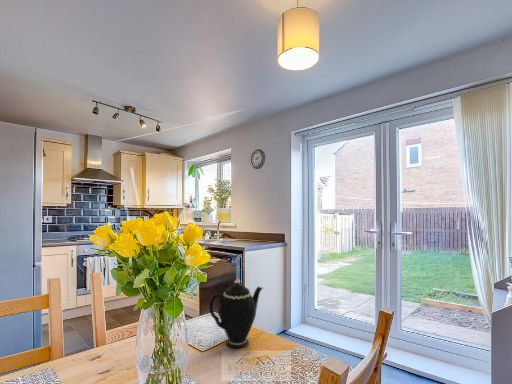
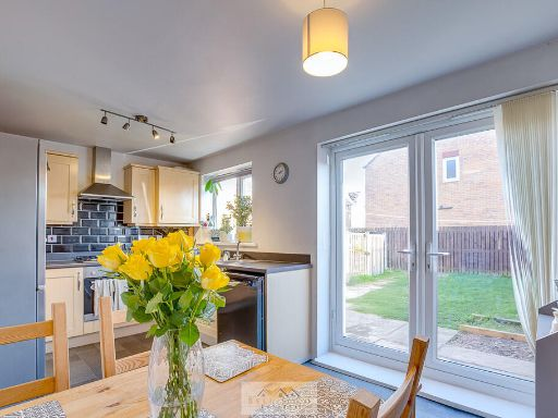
- teapot (238, 310)
